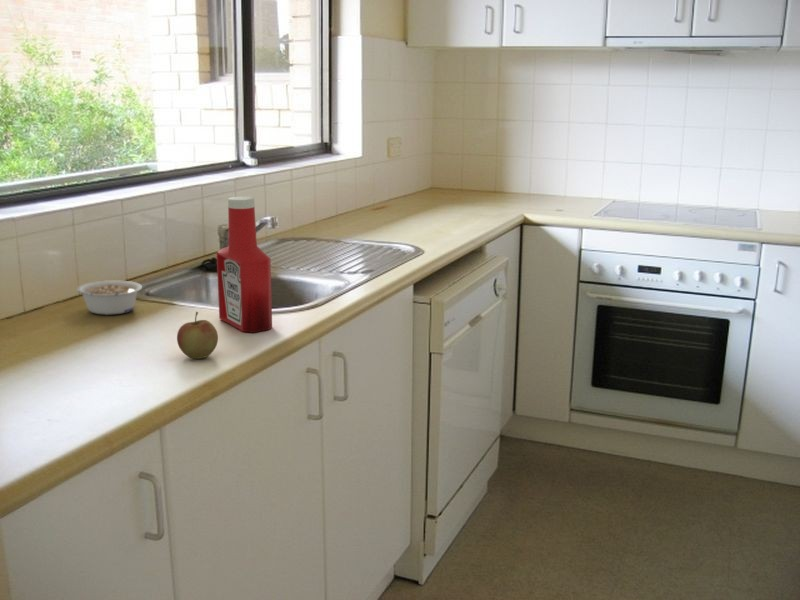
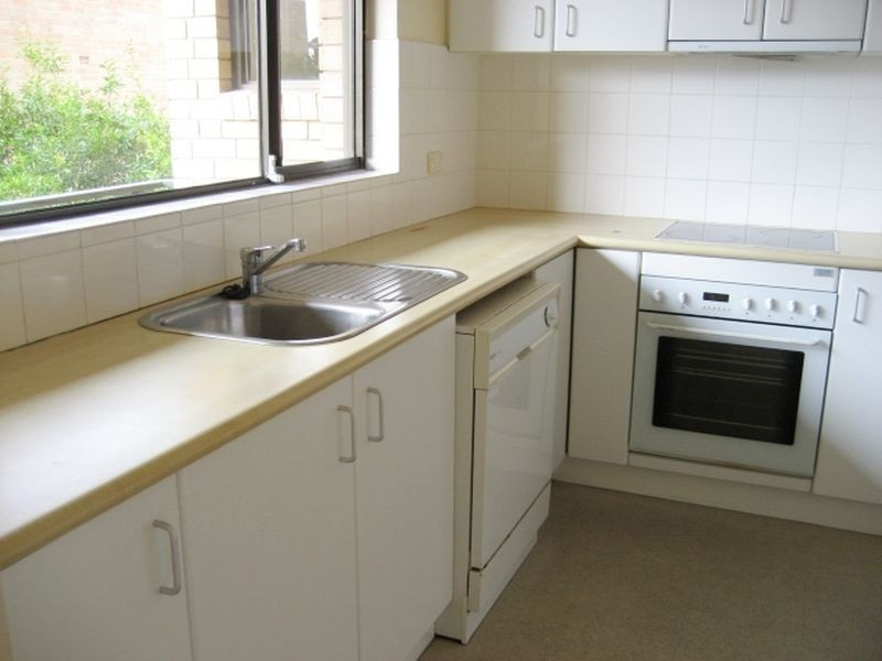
- apple (197, 334)
- legume (112, 296)
- soap bottle (243, 261)
